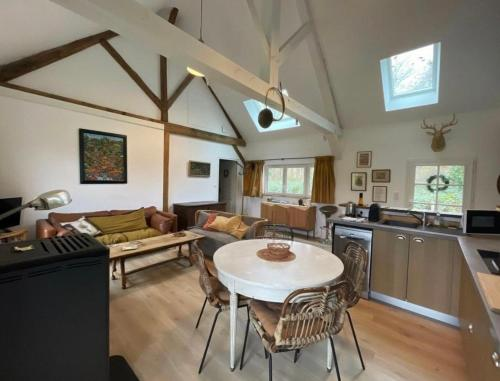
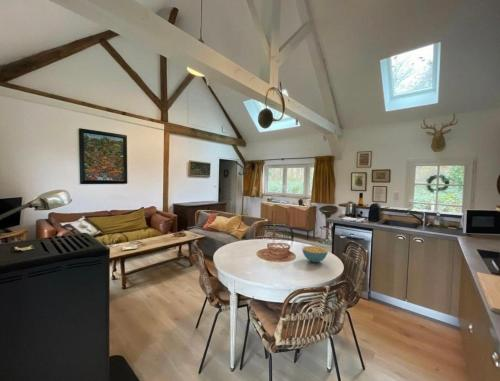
+ cereal bowl (314, 255)
